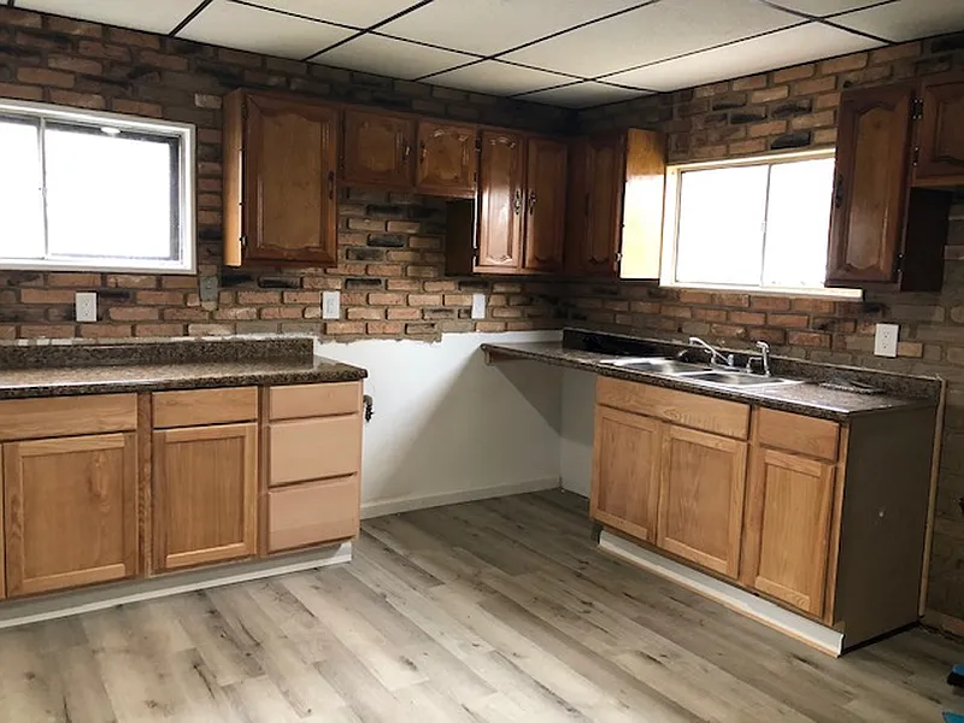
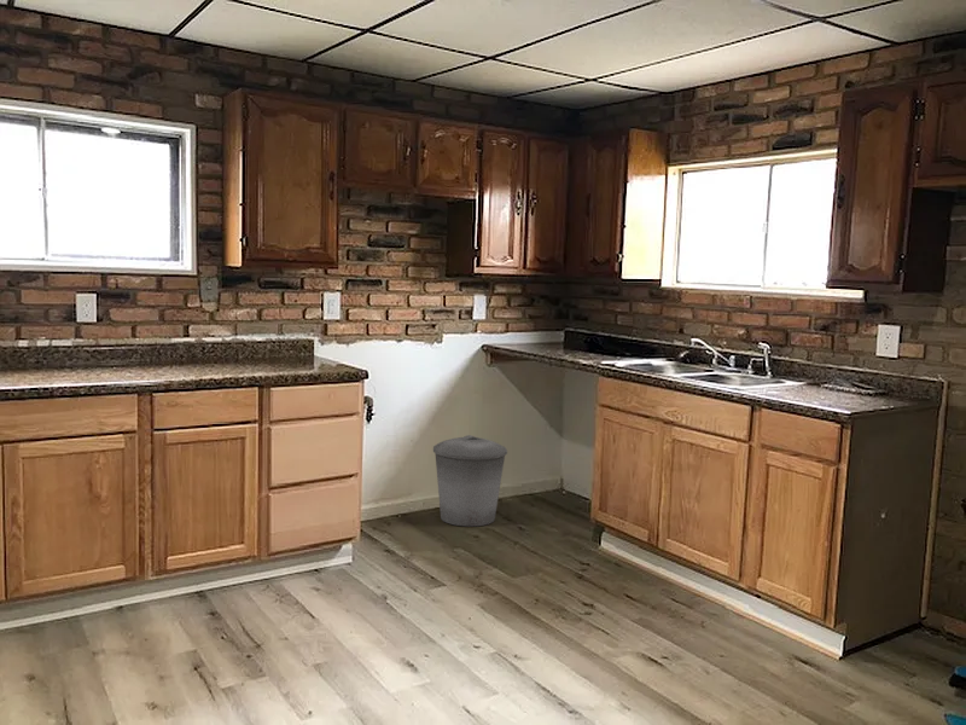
+ trash can (469, 477)
